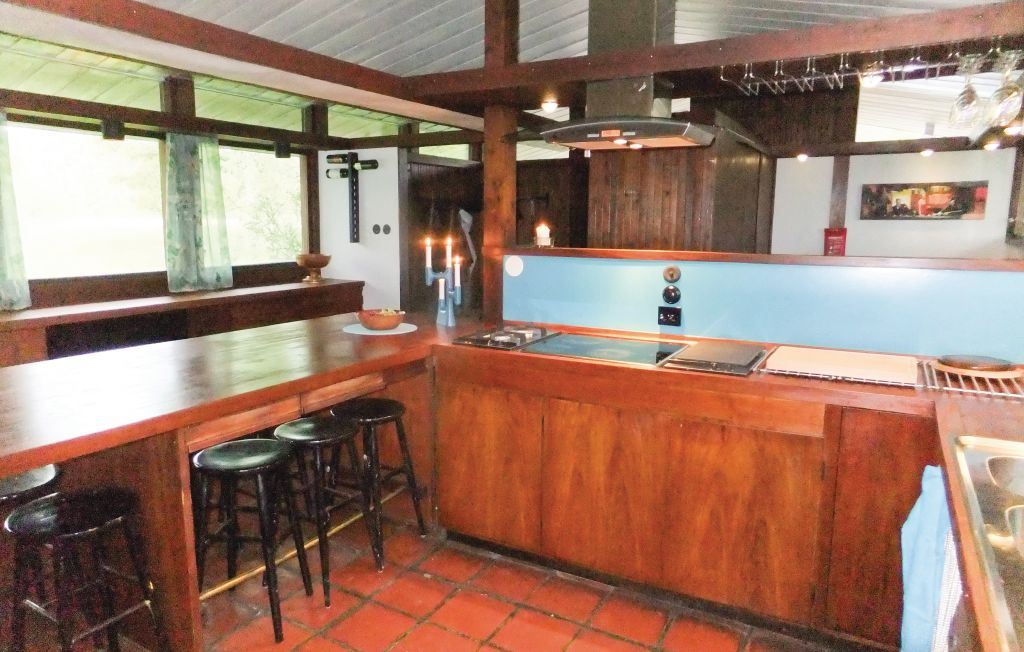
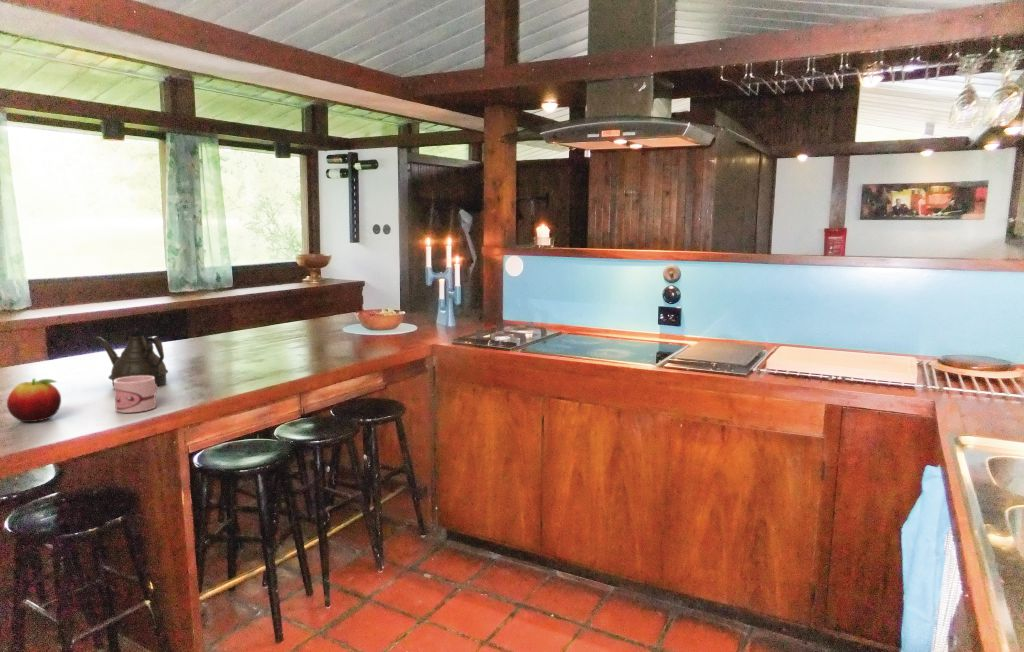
+ mug (139, 392)
+ teapot (130, 359)
+ fruit (34, 399)
